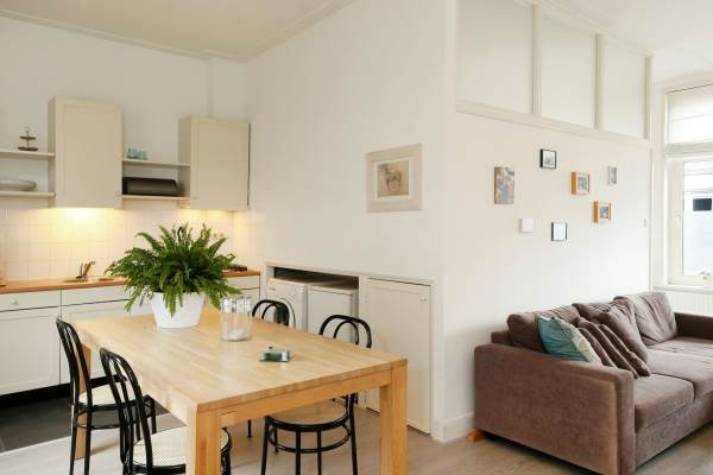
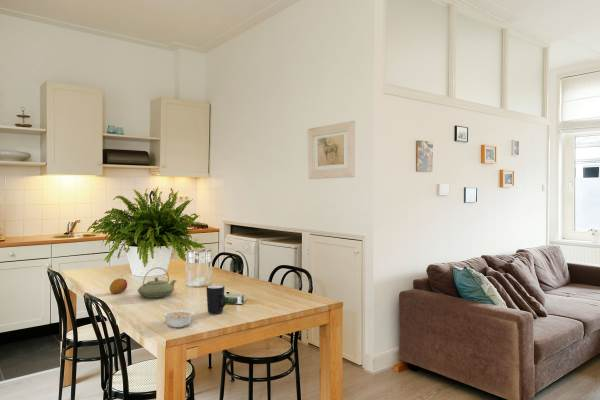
+ fruit (118, 285)
+ legume (179, 318)
+ teapot (158, 281)
+ mug (217, 300)
